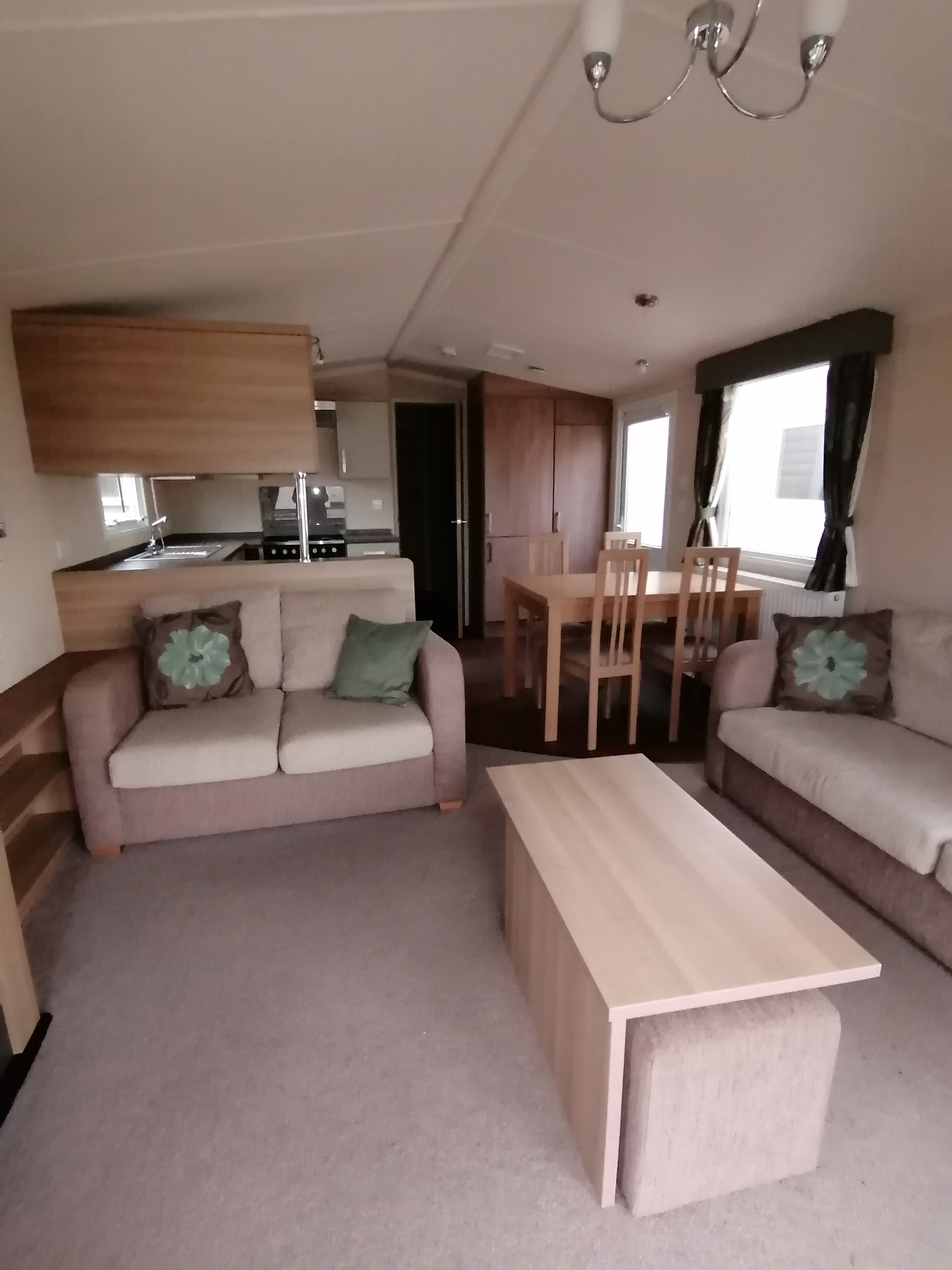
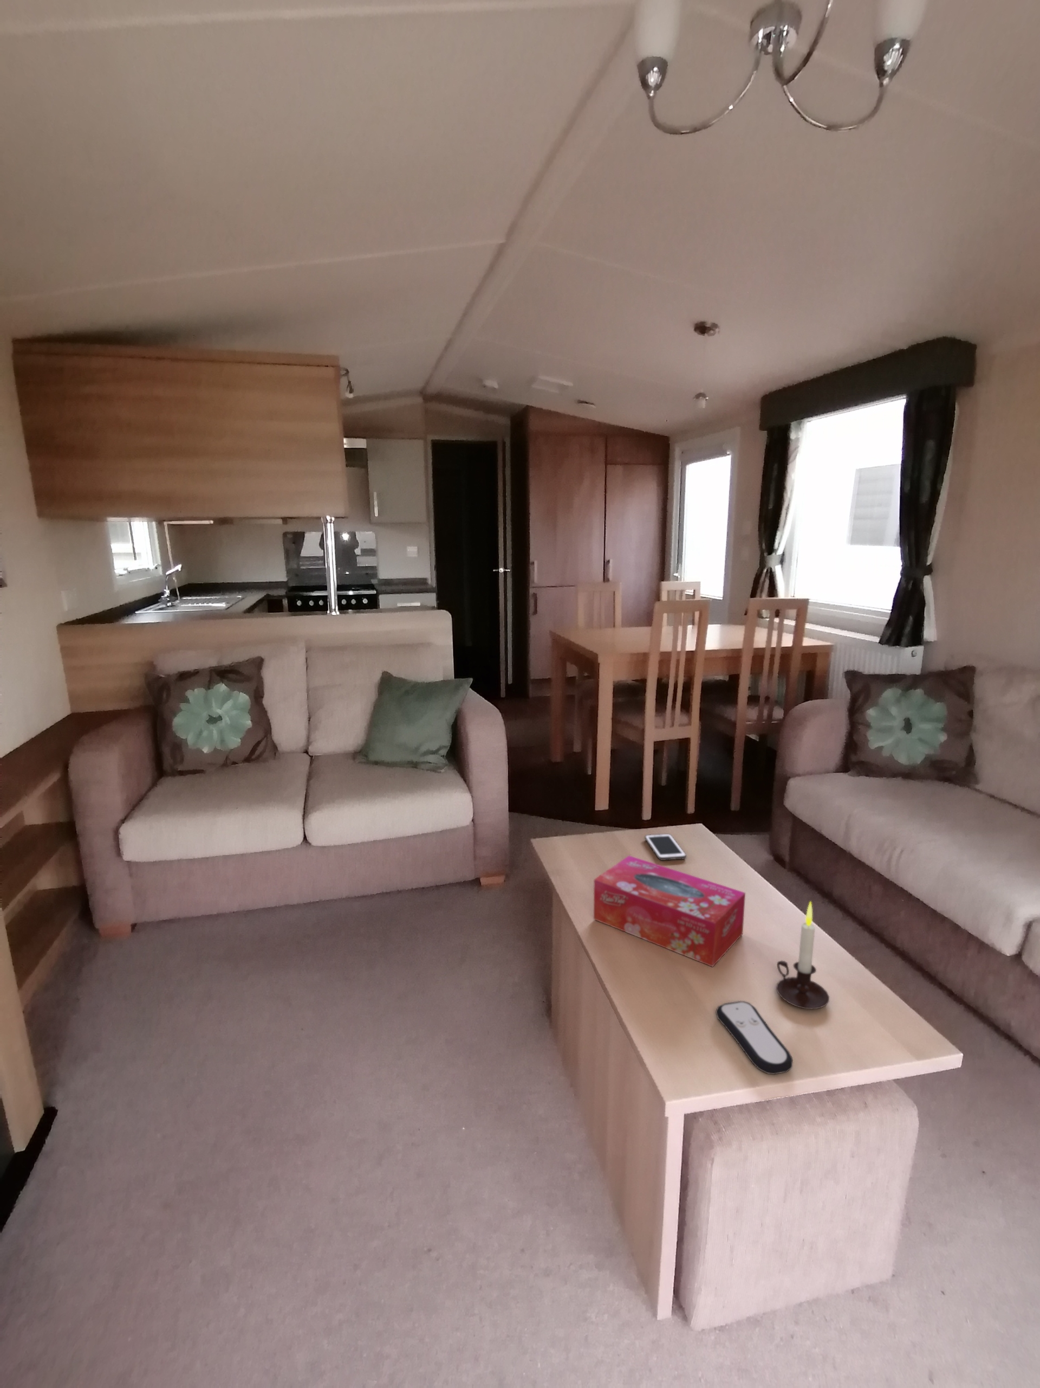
+ tissue box (666, 906)
+ candle (802, 946)
+ remote control (754, 1035)
+ cell phone (664, 846)
